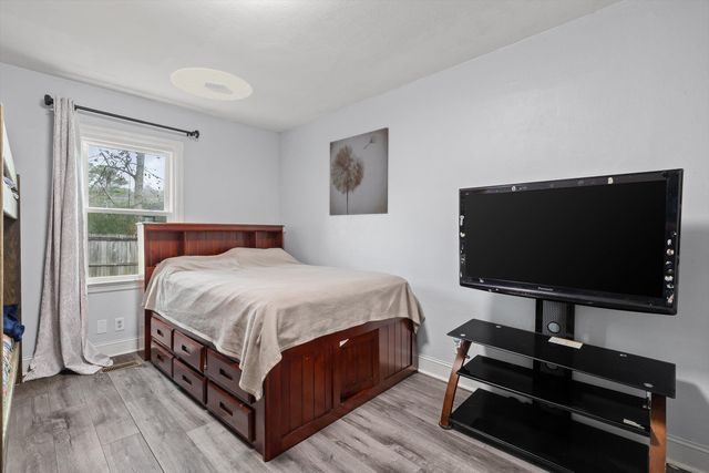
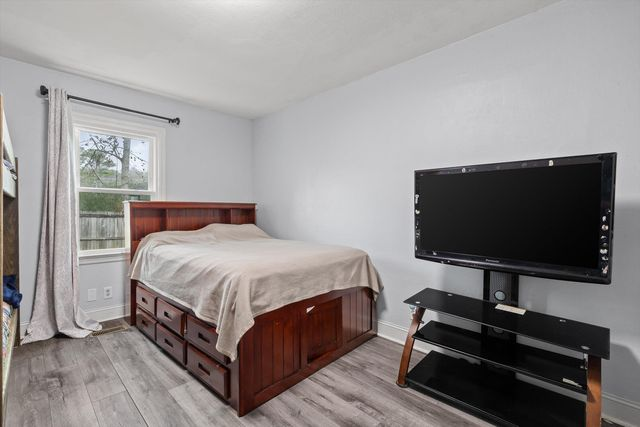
- wall art (356, 175)
- ceiling light (213, 82)
